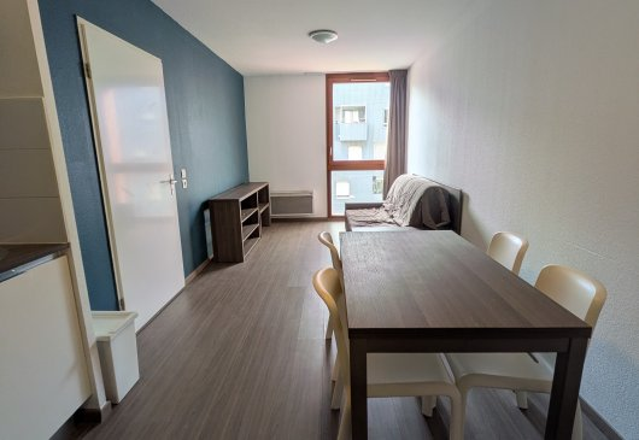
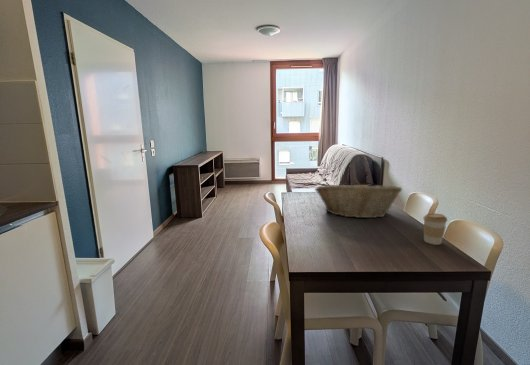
+ fruit basket (356, 195)
+ coffee cup (434, 228)
